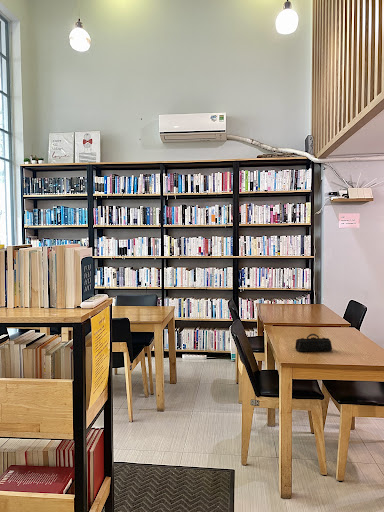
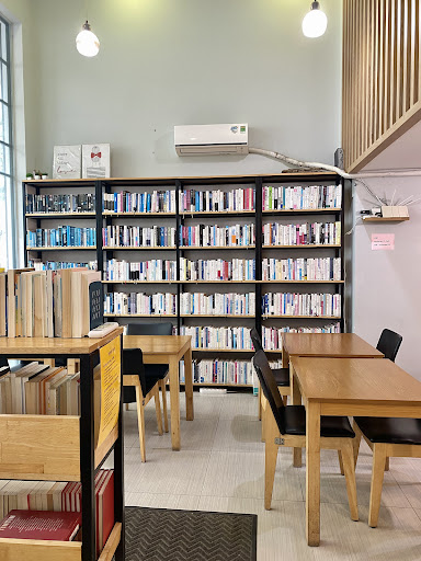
- pencil case (313, 341)
